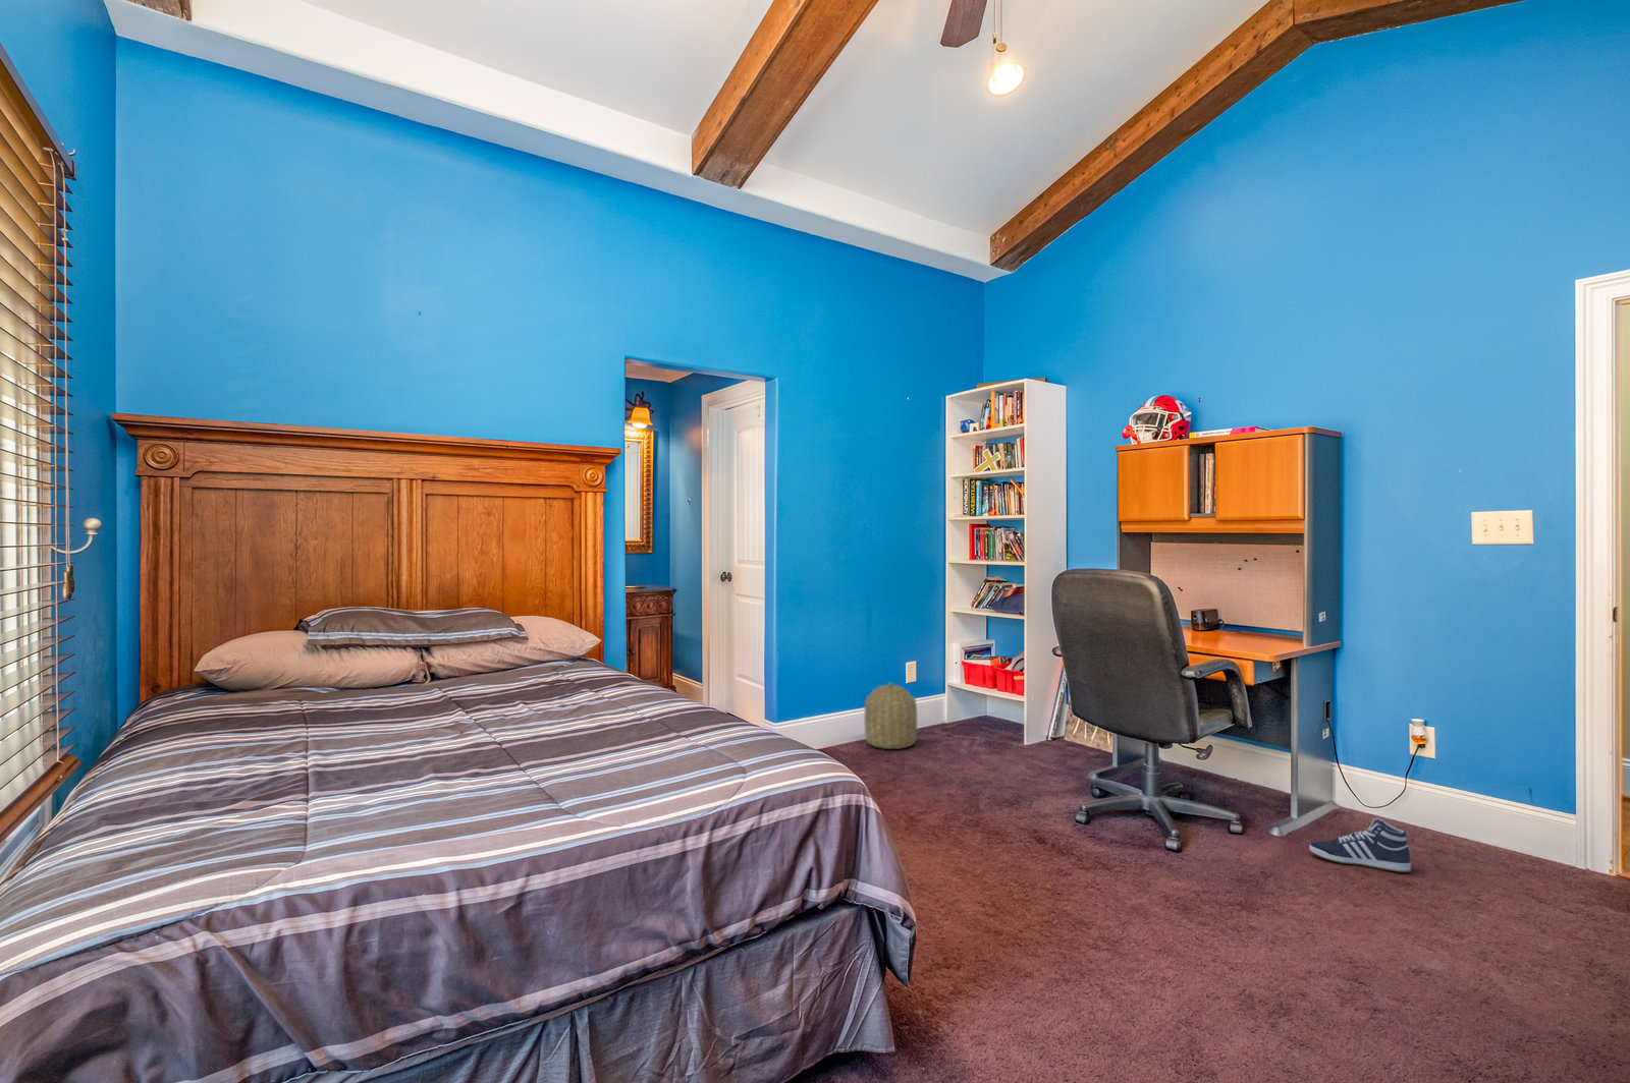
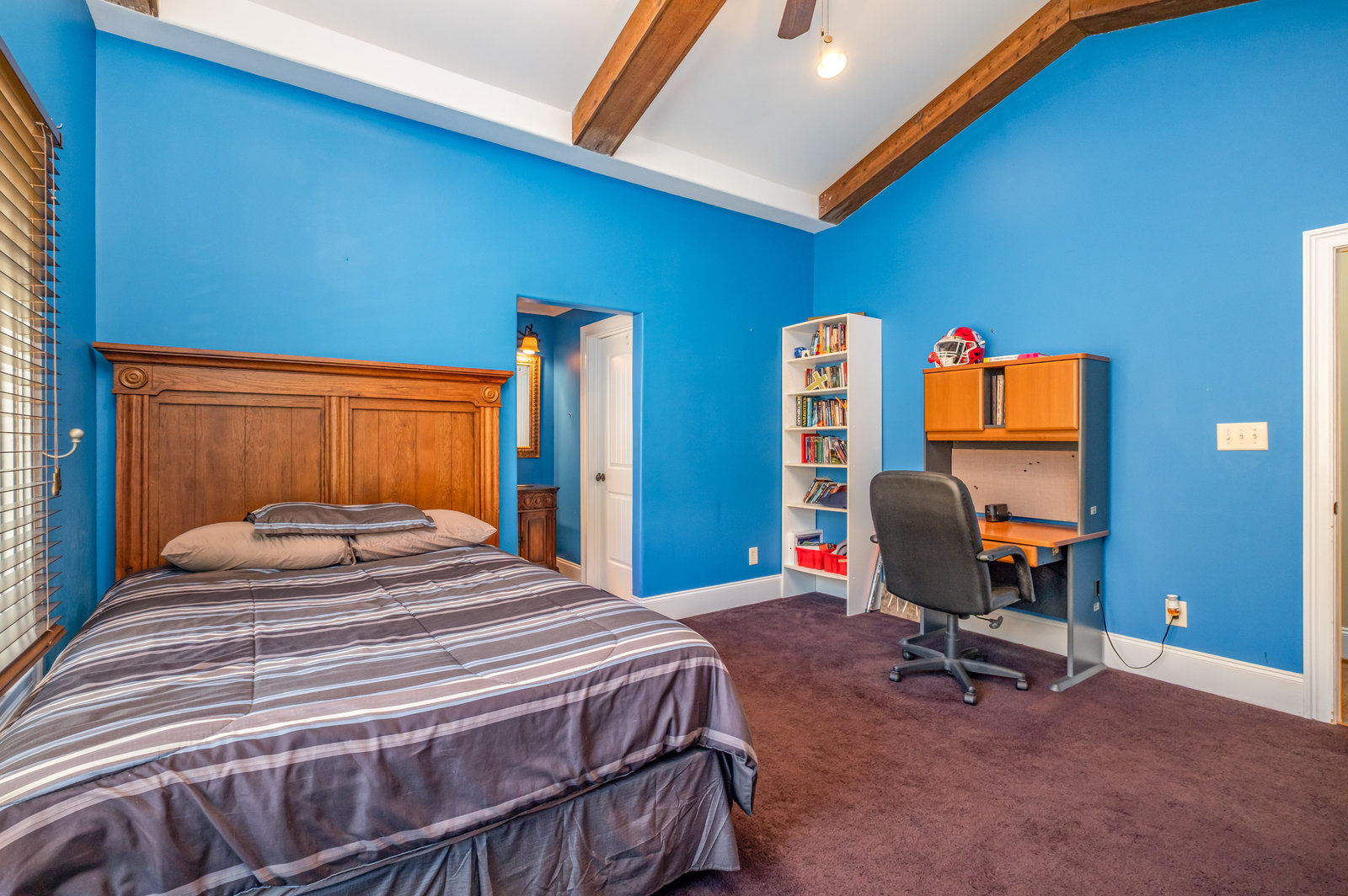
- sneaker (1358, 840)
- basket (890, 713)
